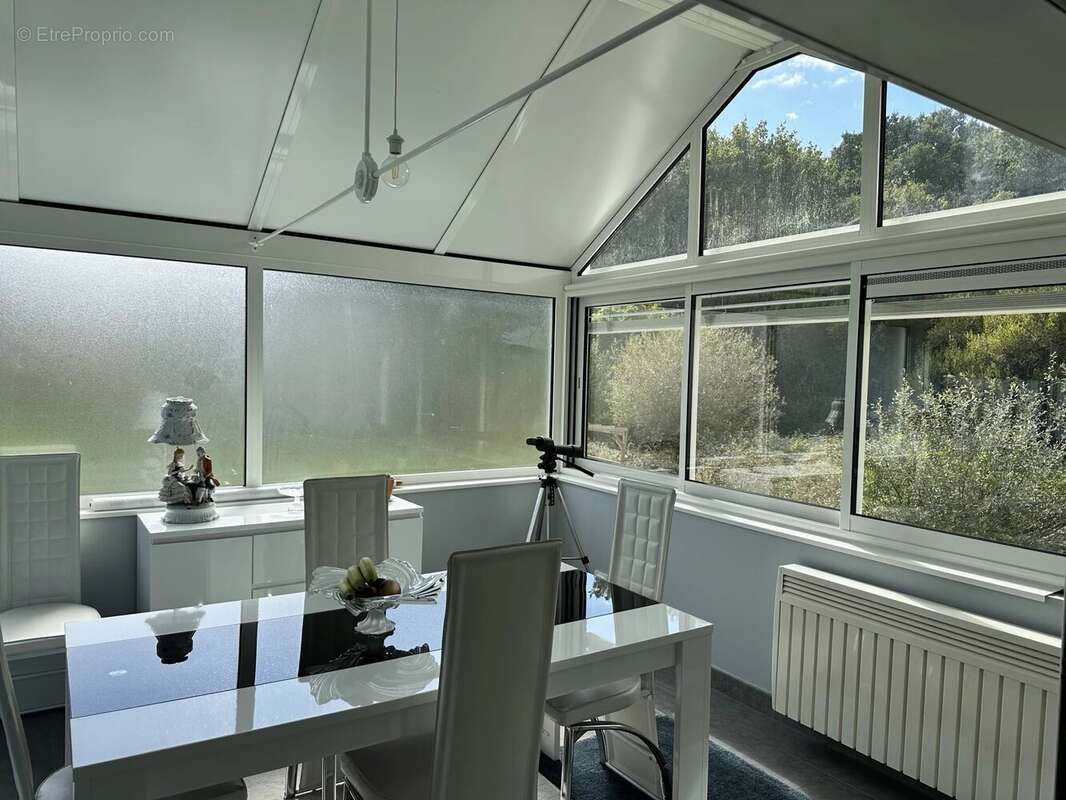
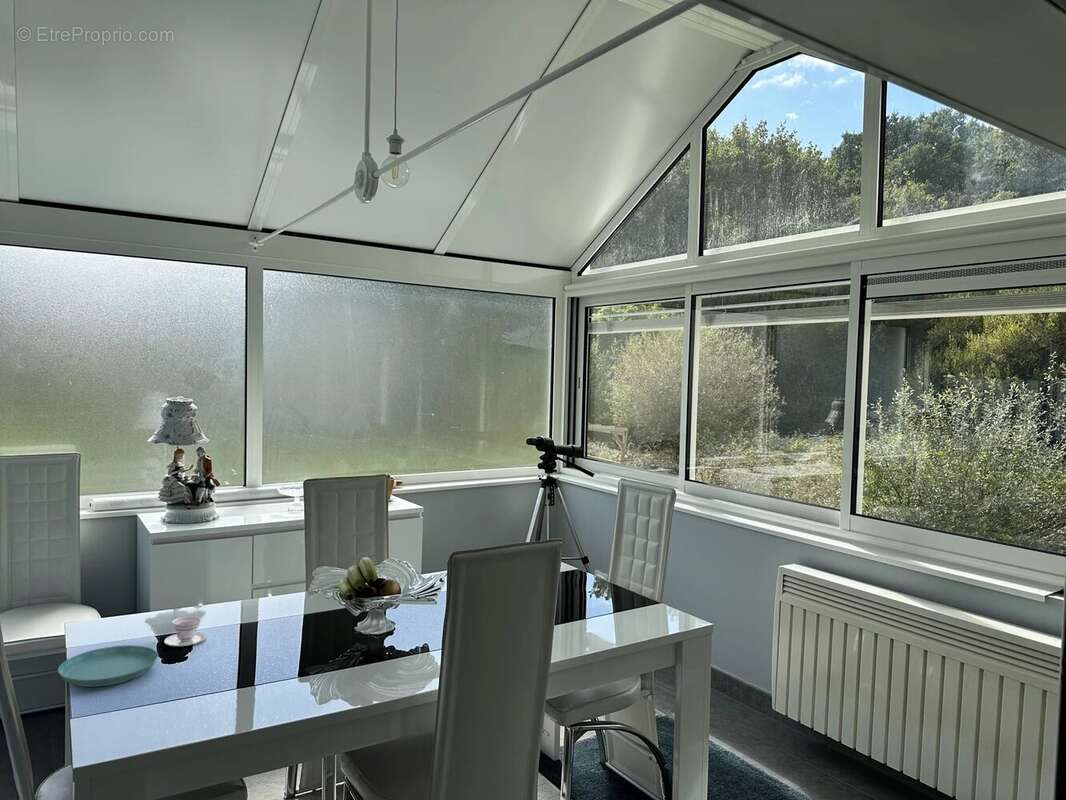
+ teacup (185, 630)
+ saucer (109, 666)
